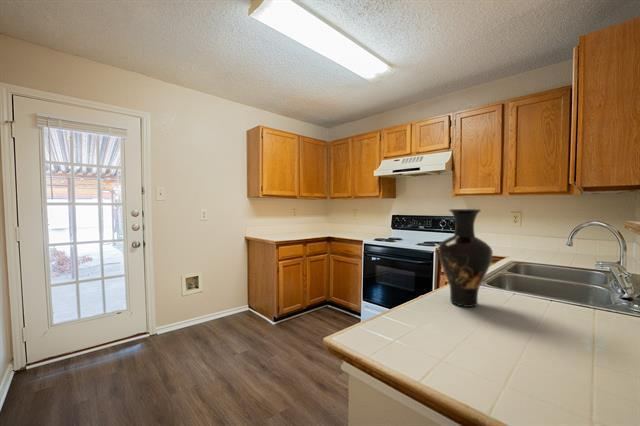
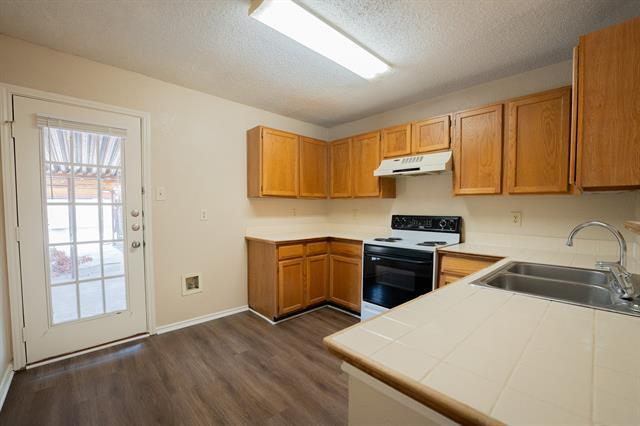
- vase (464, 256)
